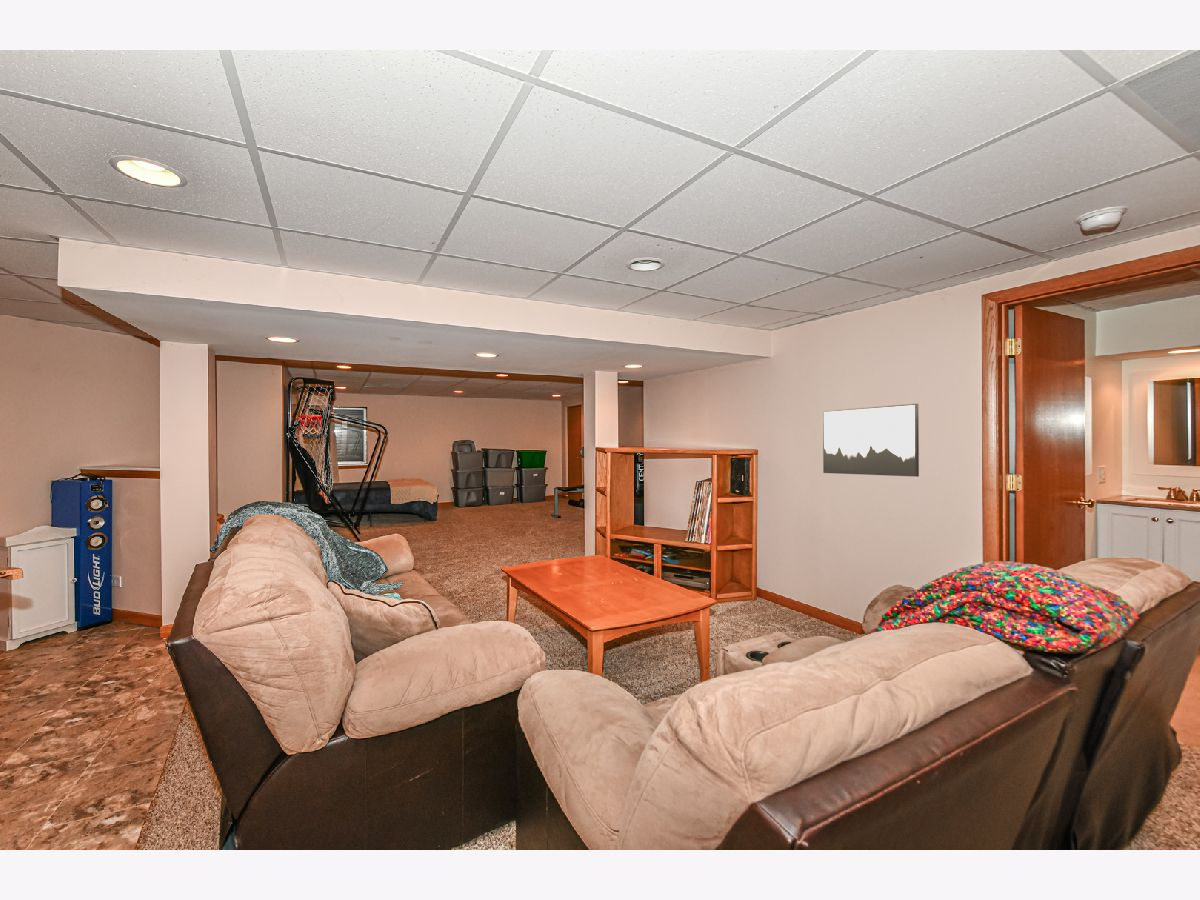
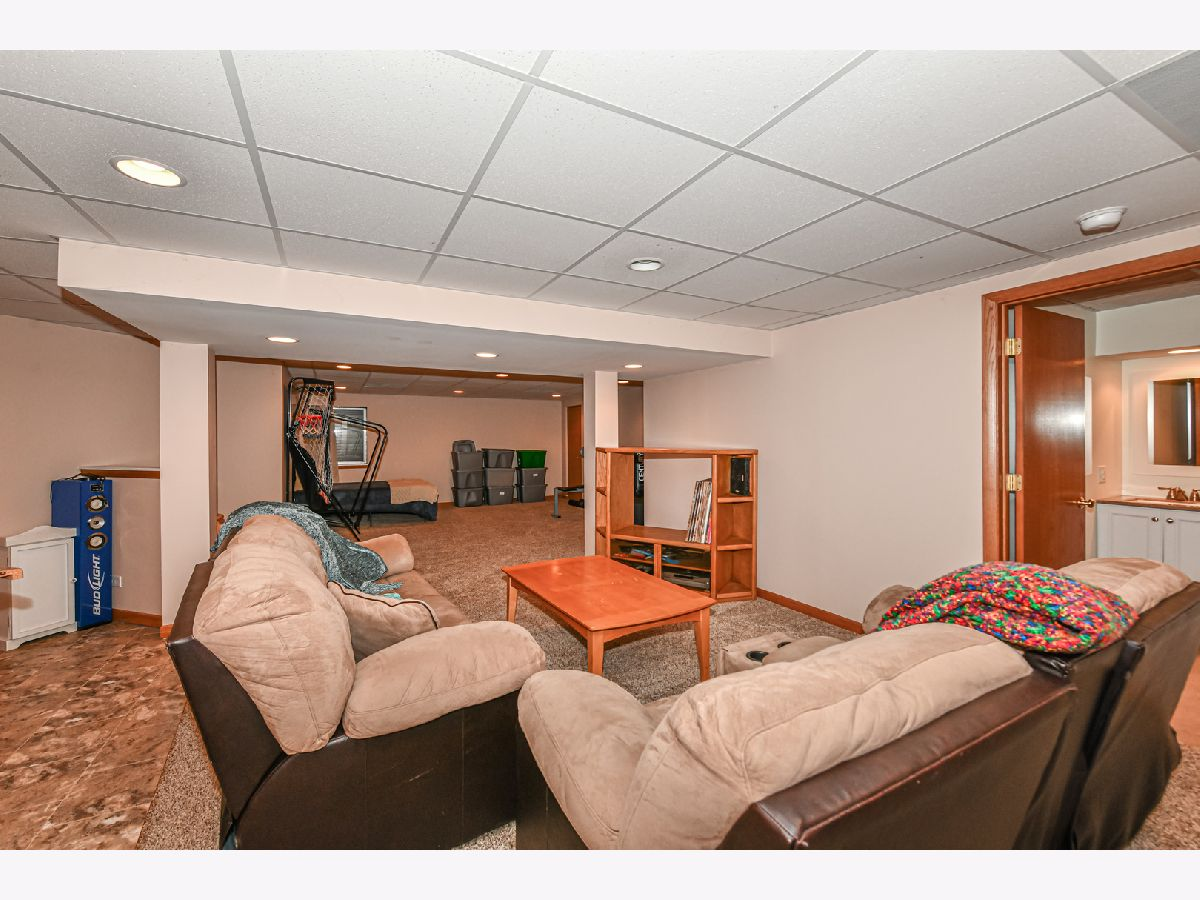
- wall art (866, 441)
